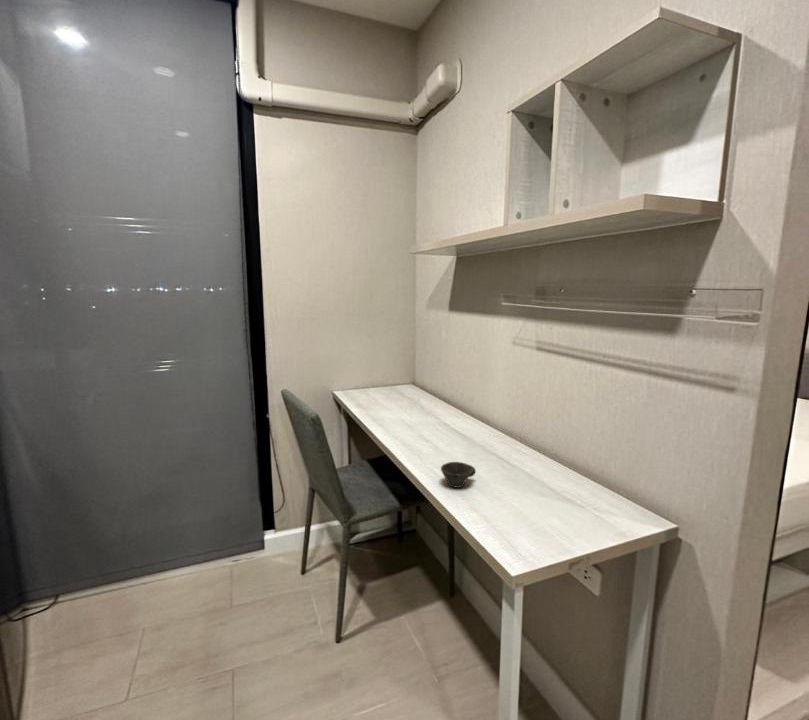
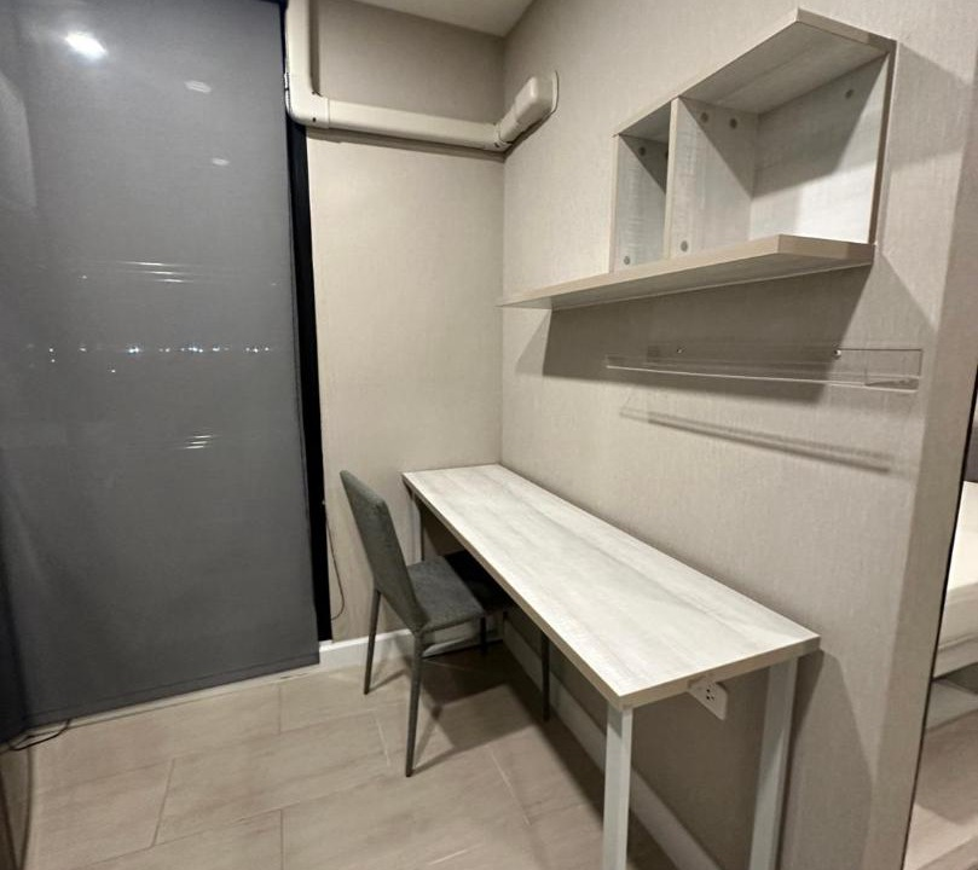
- cup (458, 476)
